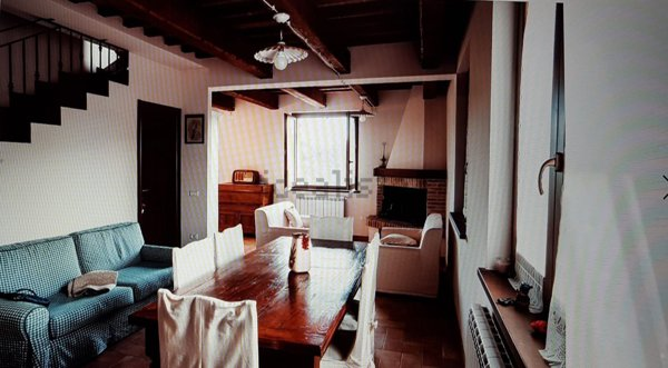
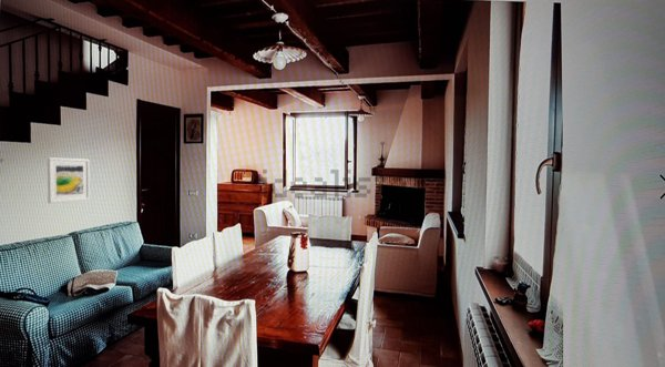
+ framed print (70, 180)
